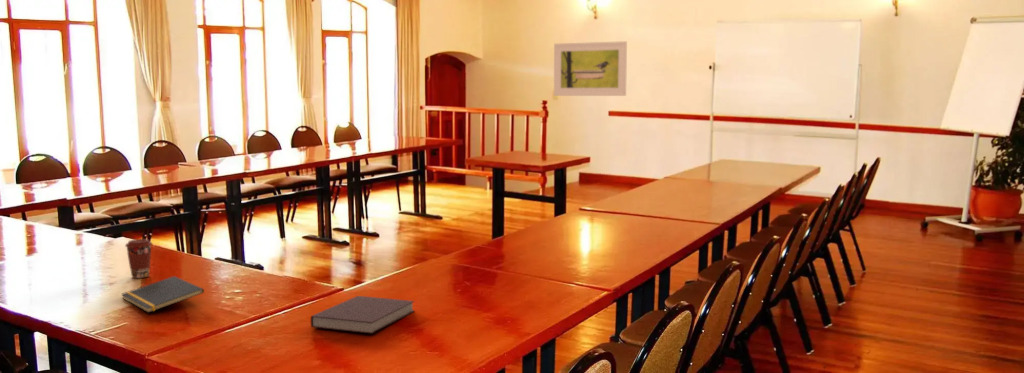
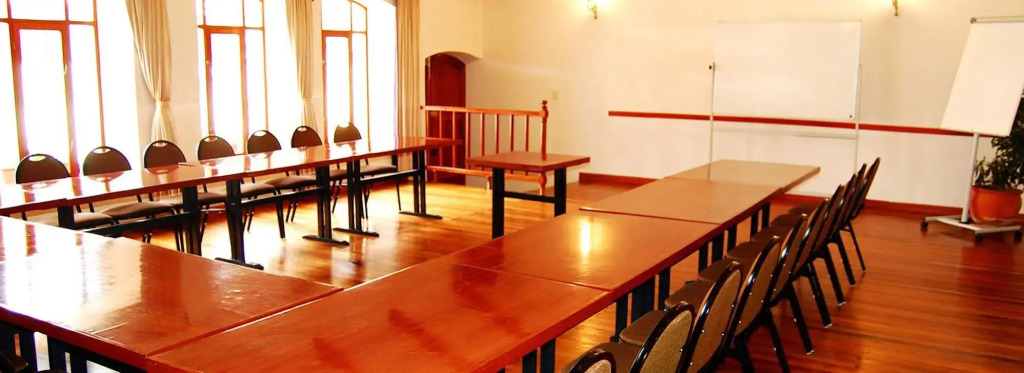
- notebook (364, 313)
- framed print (589, 69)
- coffee cup (139, 258)
- notepad (162, 293)
